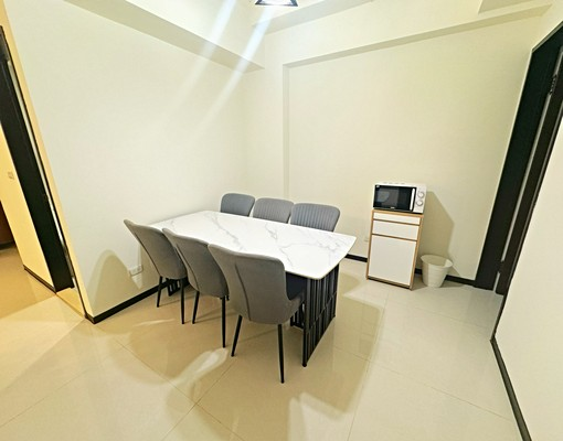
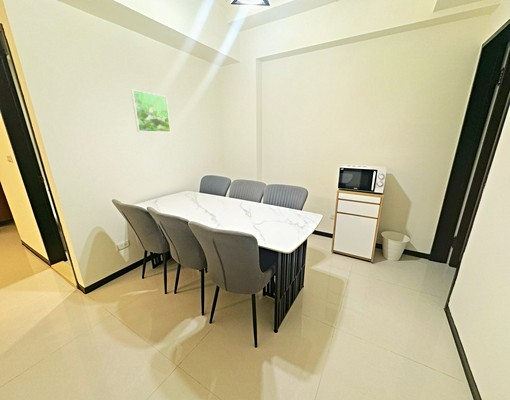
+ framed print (152, 113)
